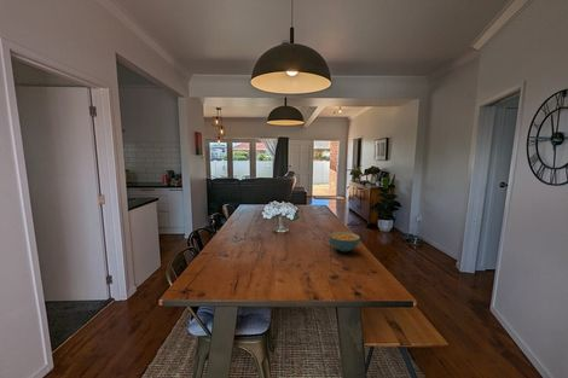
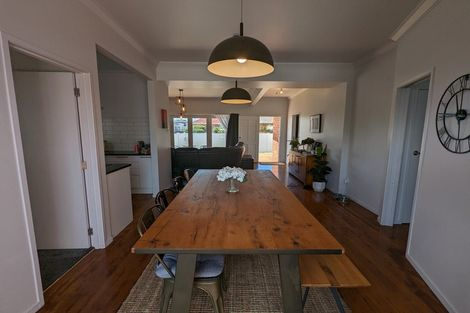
- cereal bowl (343, 243)
